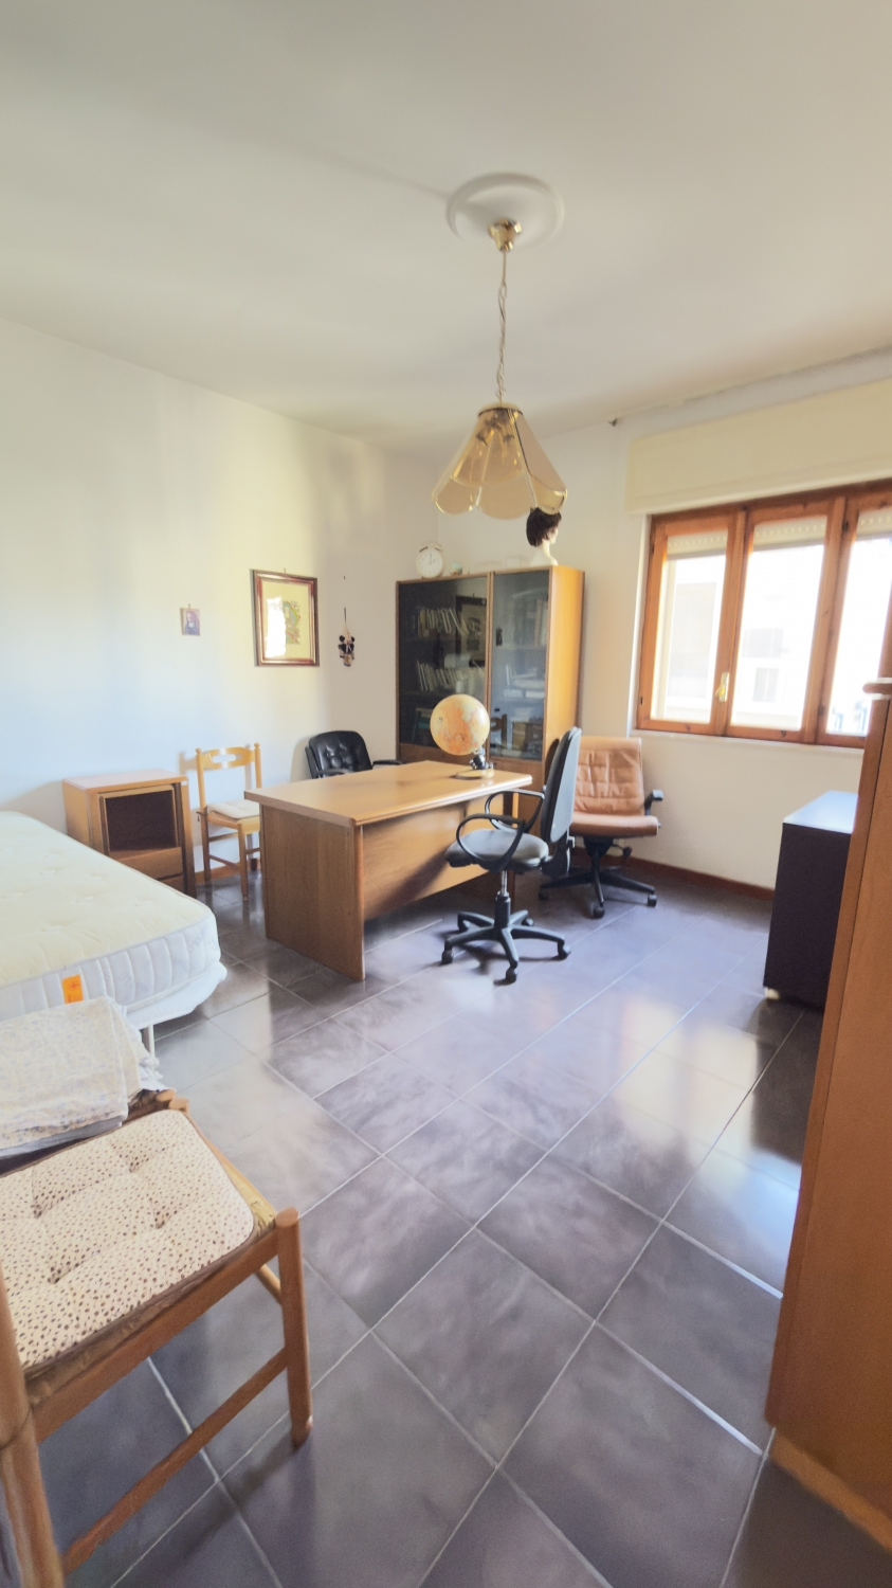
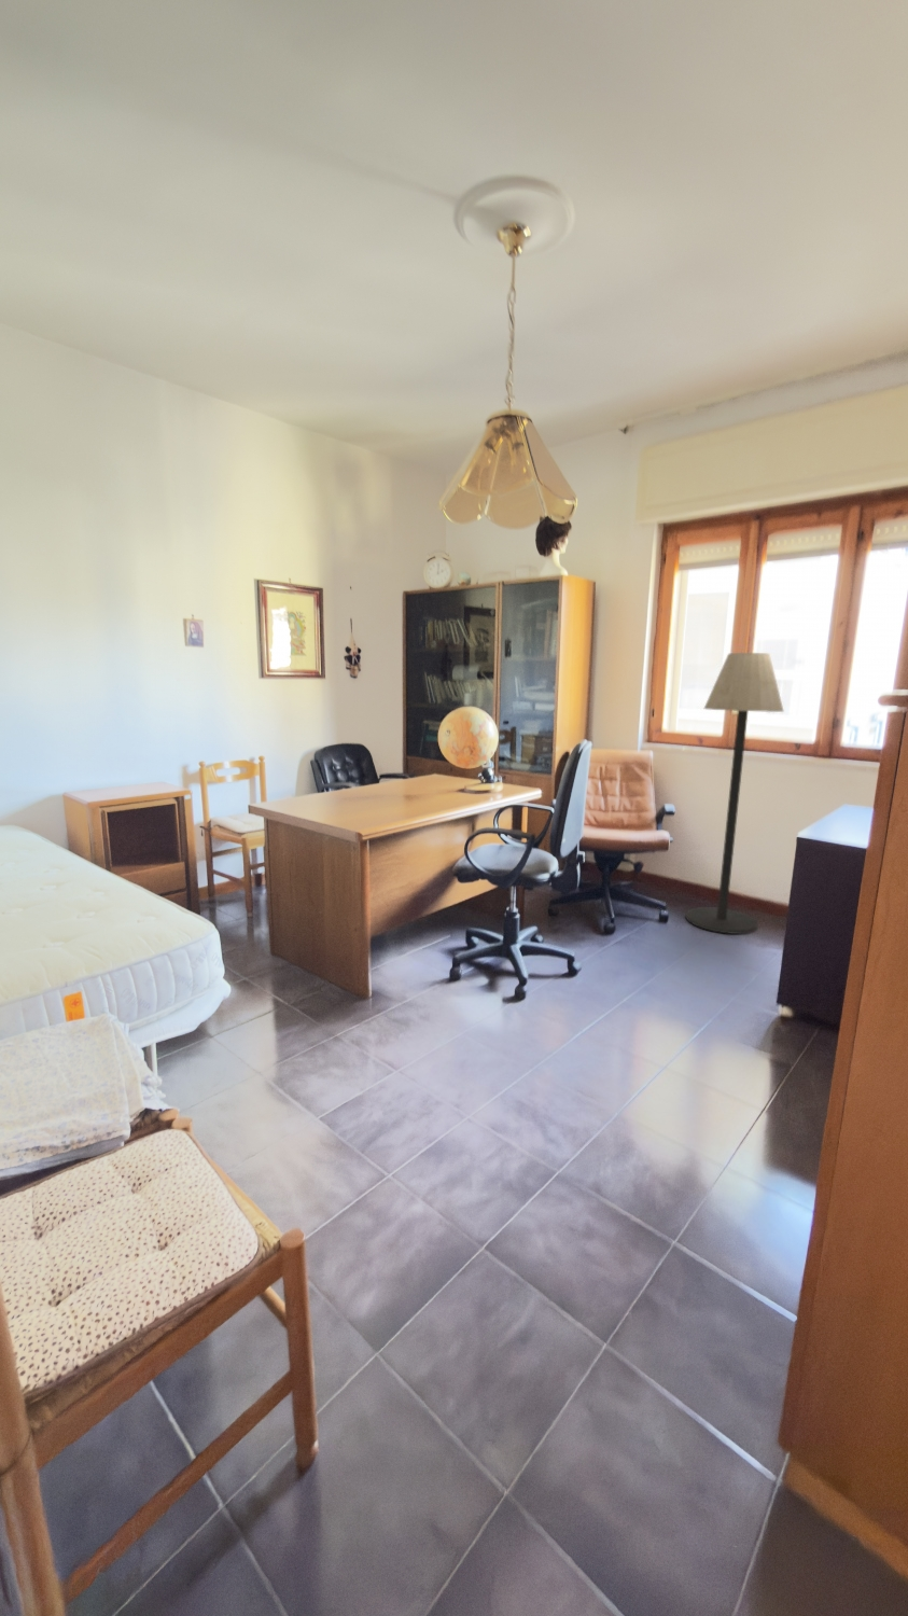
+ floor lamp (734, 791)
